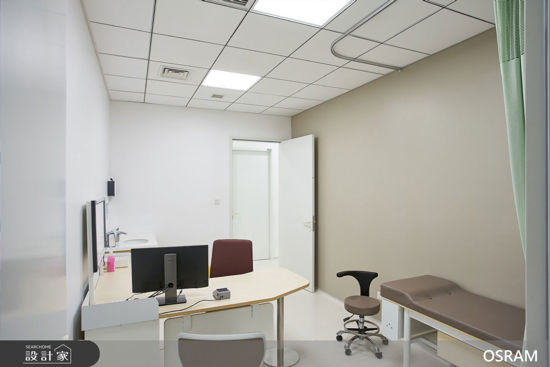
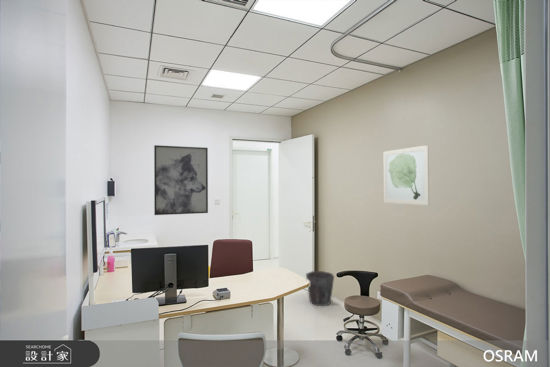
+ wall art (181, 180)
+ wall art (404, 176)
+ waste bin (319, 288)
